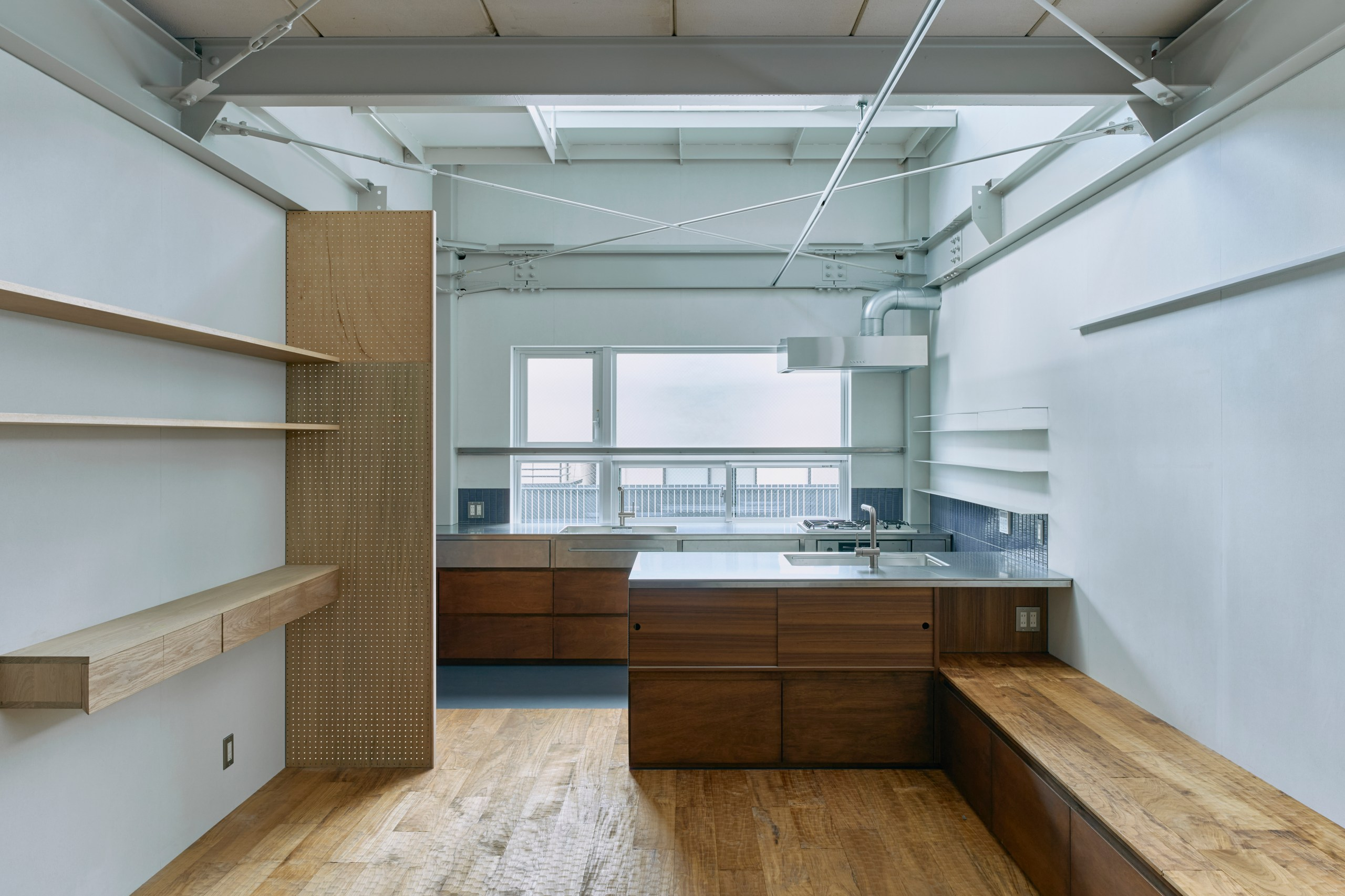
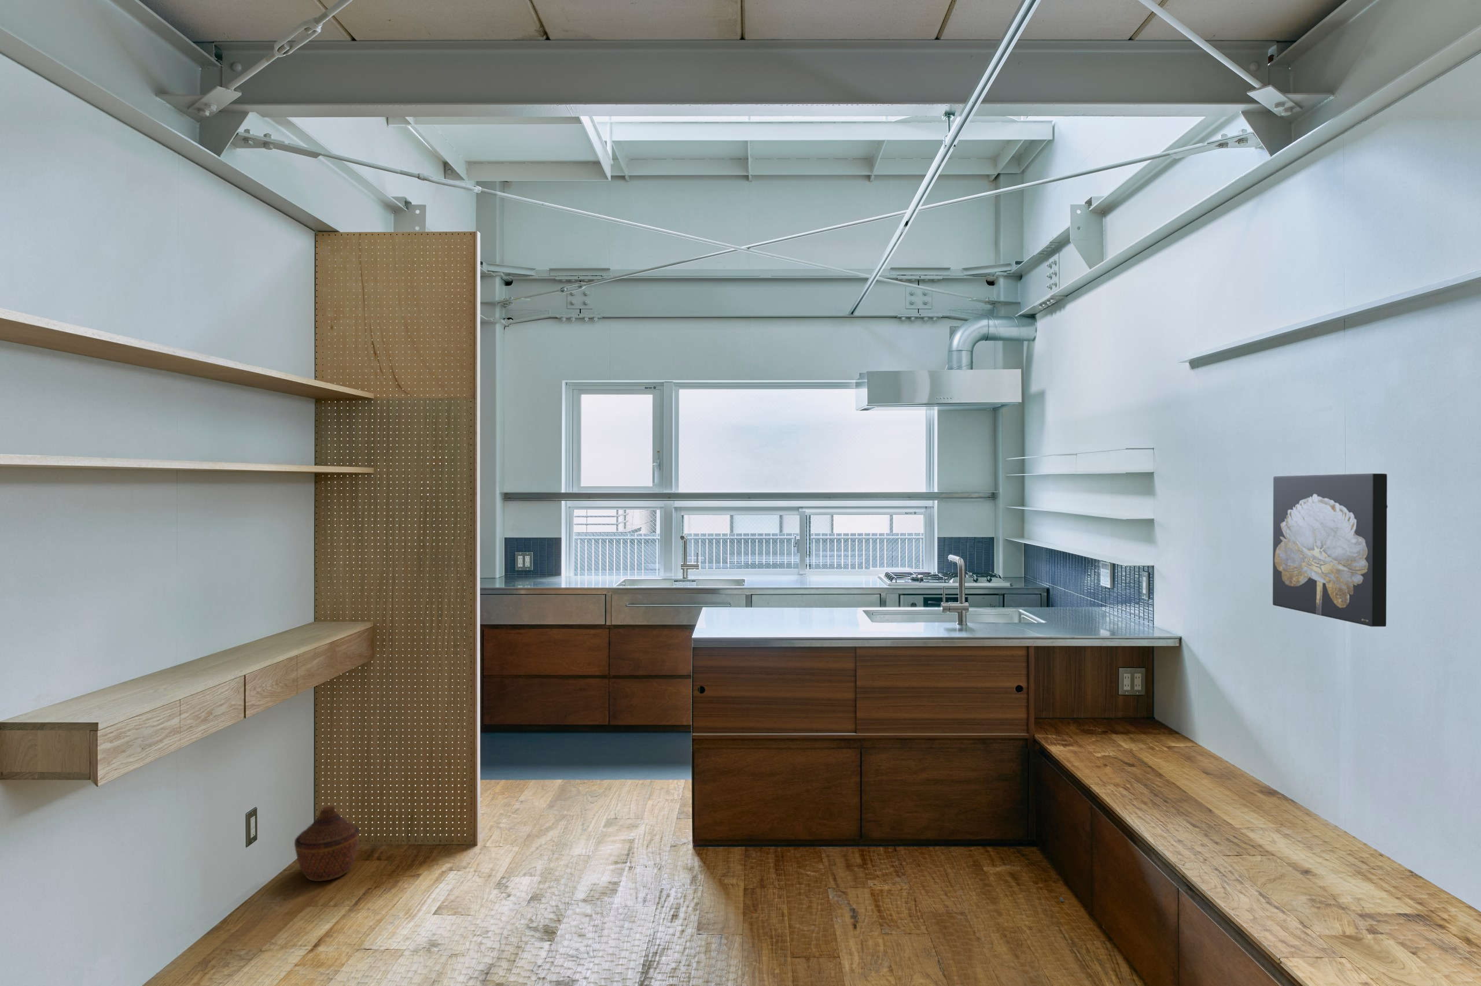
+ woven basket (327, 840)
+ wall art (1326, 545)
